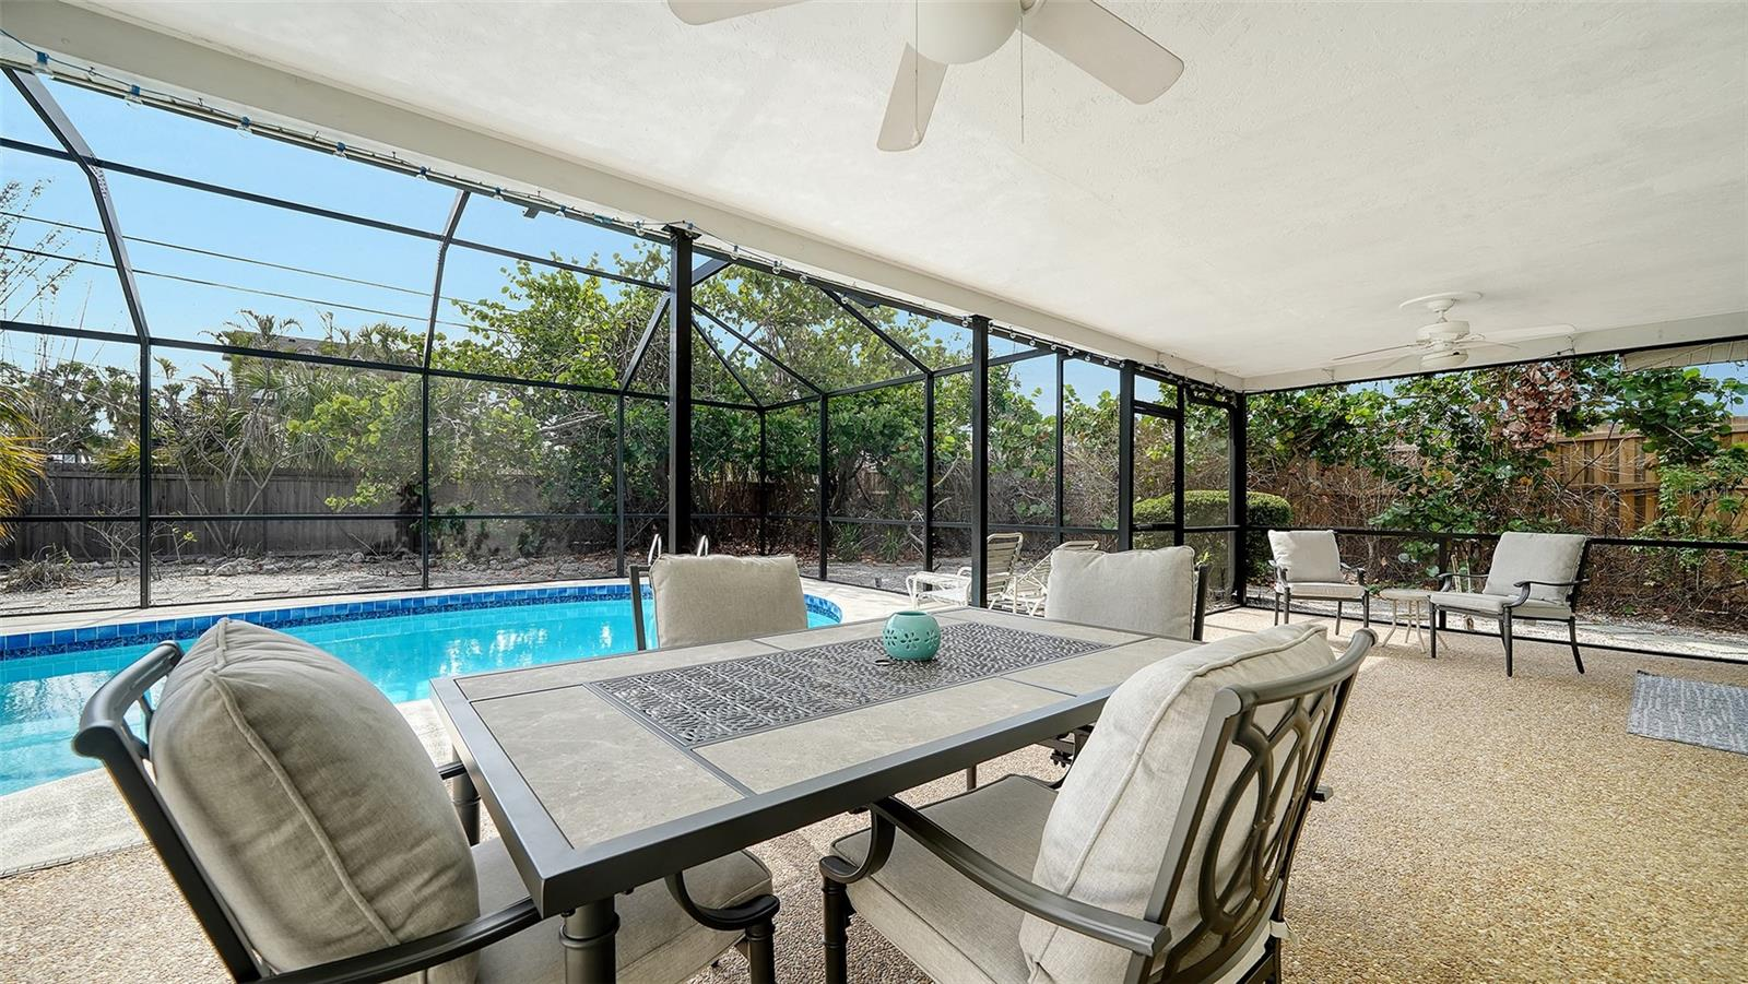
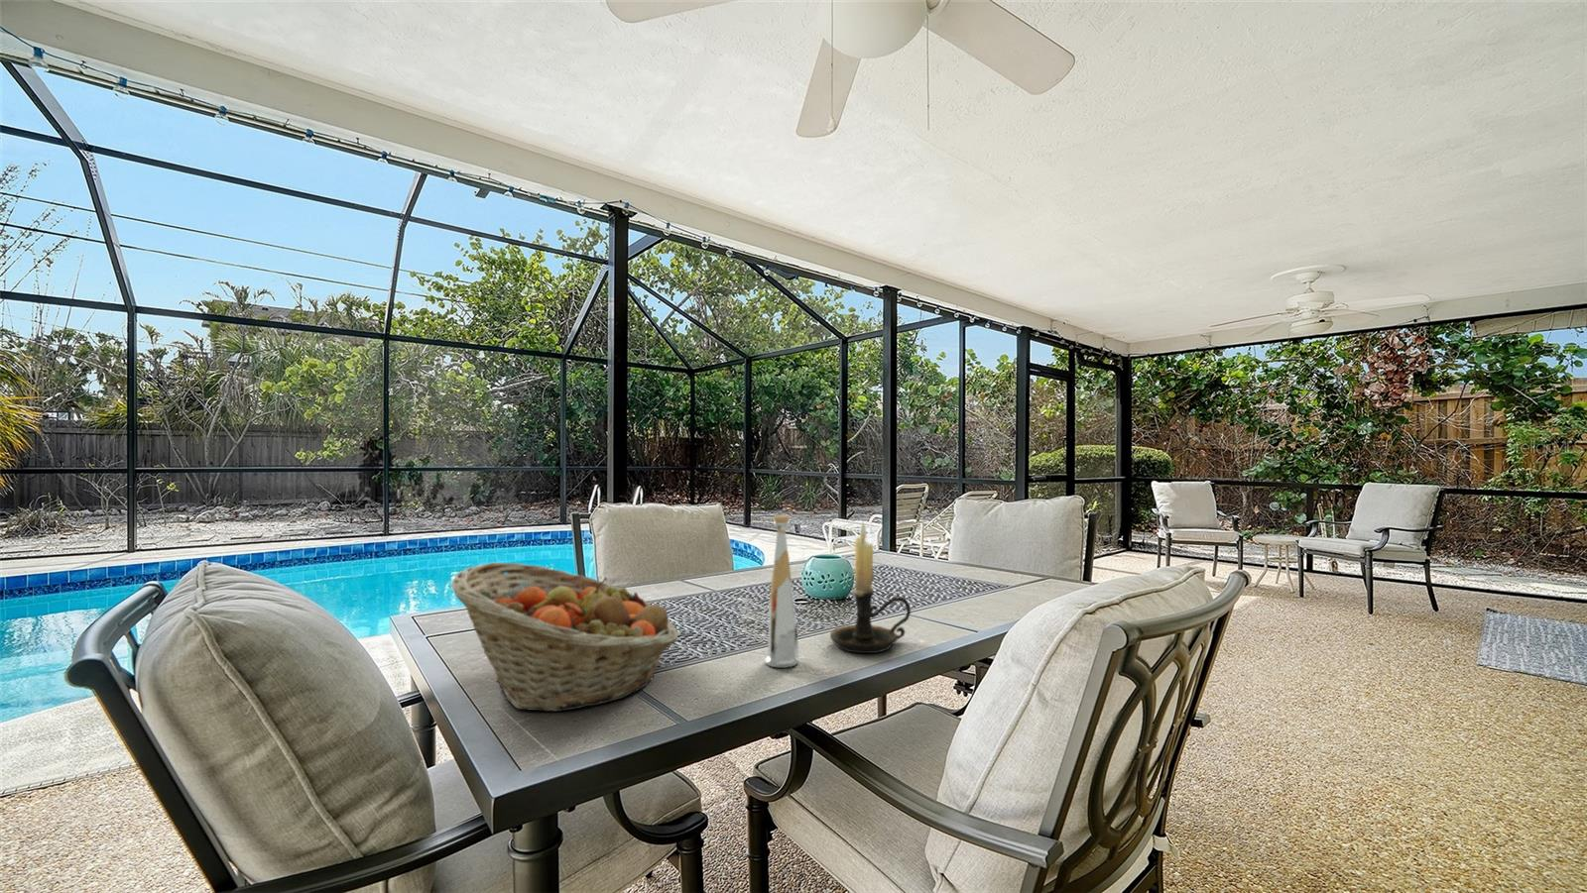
+ bottle (782, 589)
+ fruit basket (569, 621)
+ candle holder (873, 580)
